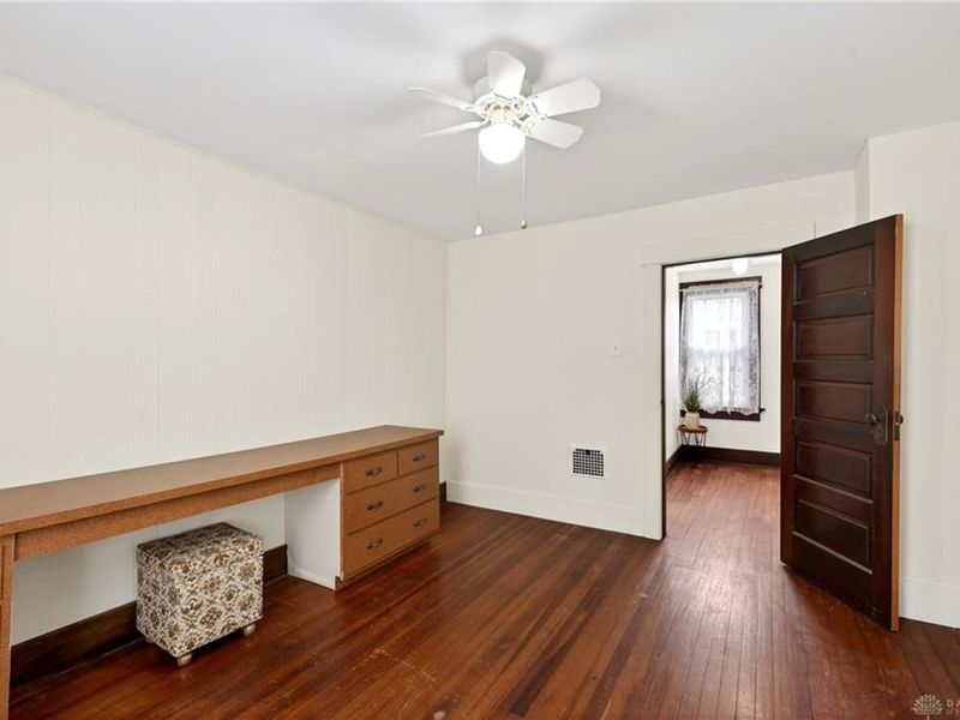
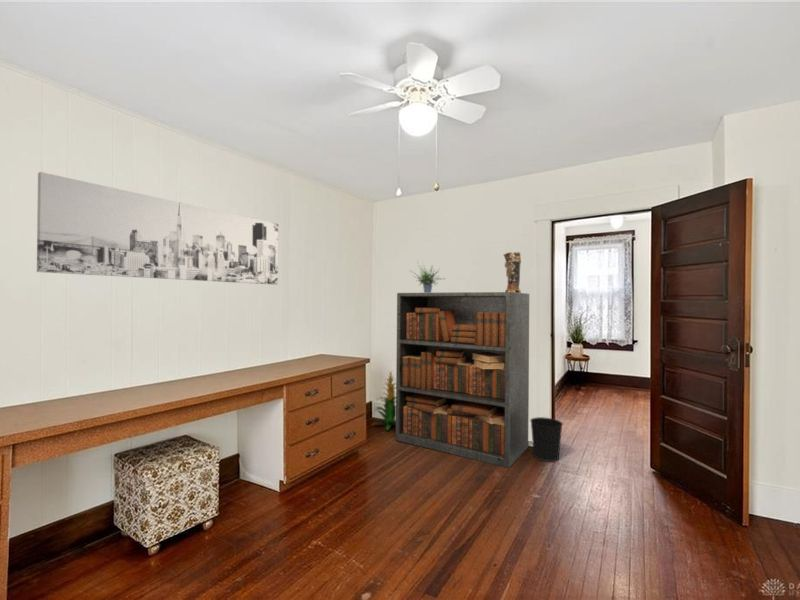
+ decorative vase (511, 272)
+ indoor plant (390, 397)
+ wall art (186, 242)
+ bookcase (461, 368)
+ potted plant (426, 276)
+ wastebasket (546, 439)
